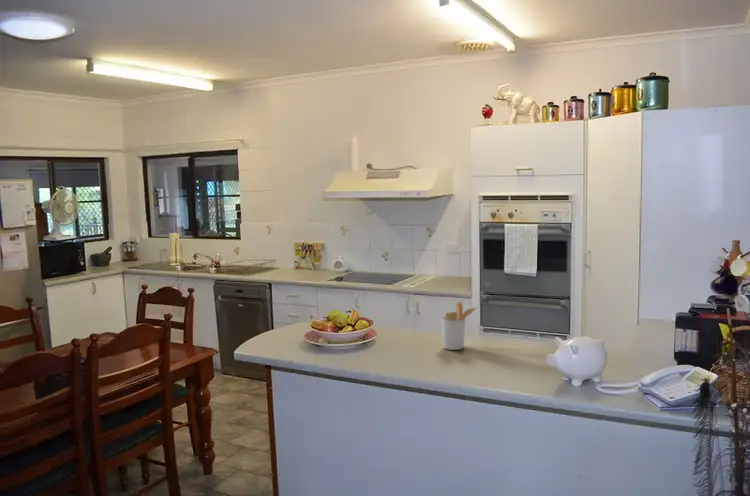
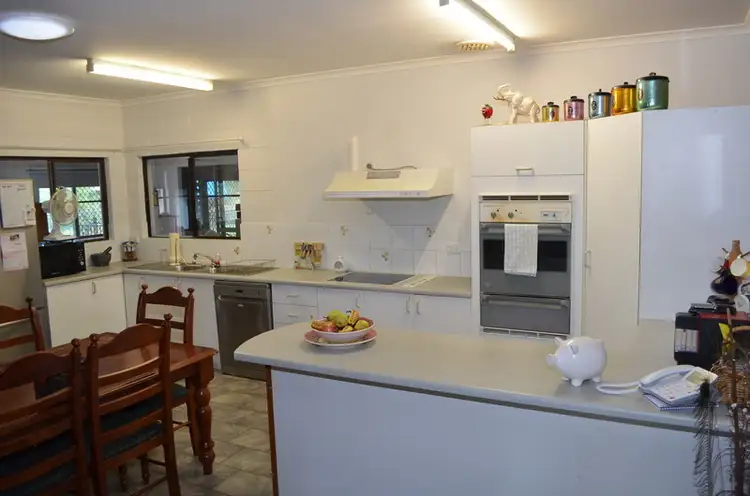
- utensil holder (459, 326)
